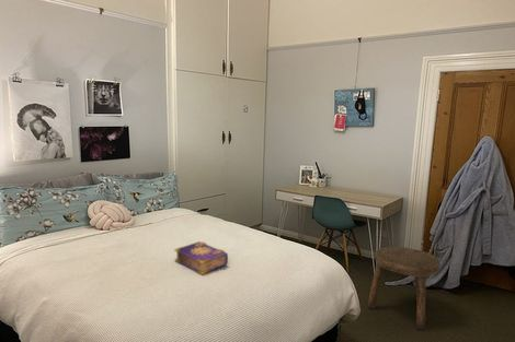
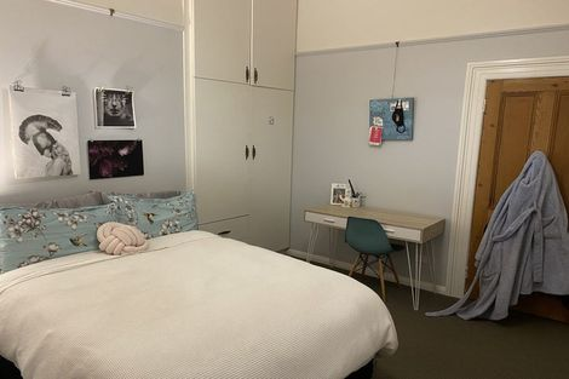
- stool (415, 283)
- book (201, 256)
